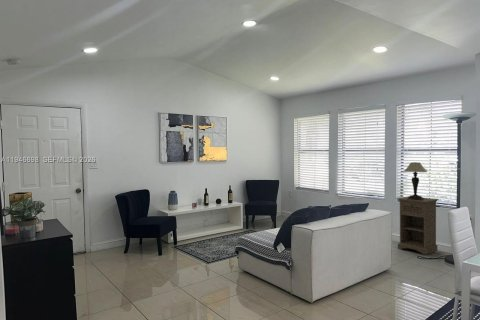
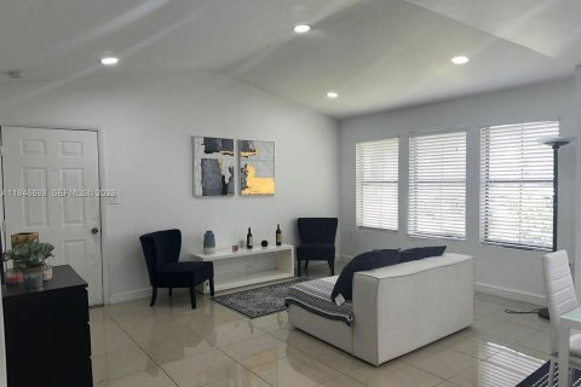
- table lamp (415, 180)
- nightstand (417, 224)
